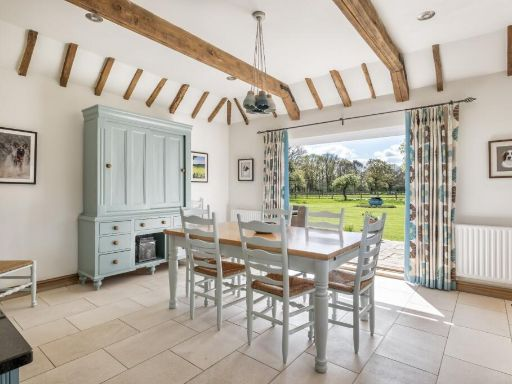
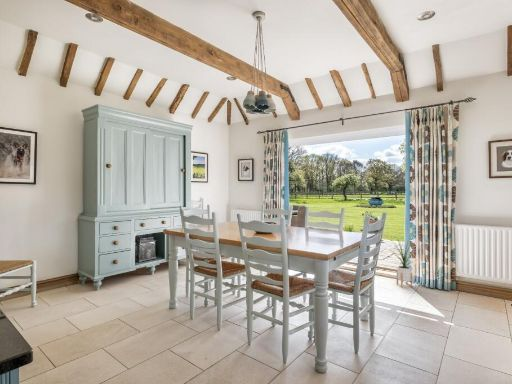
+ house plant (404, 261)
